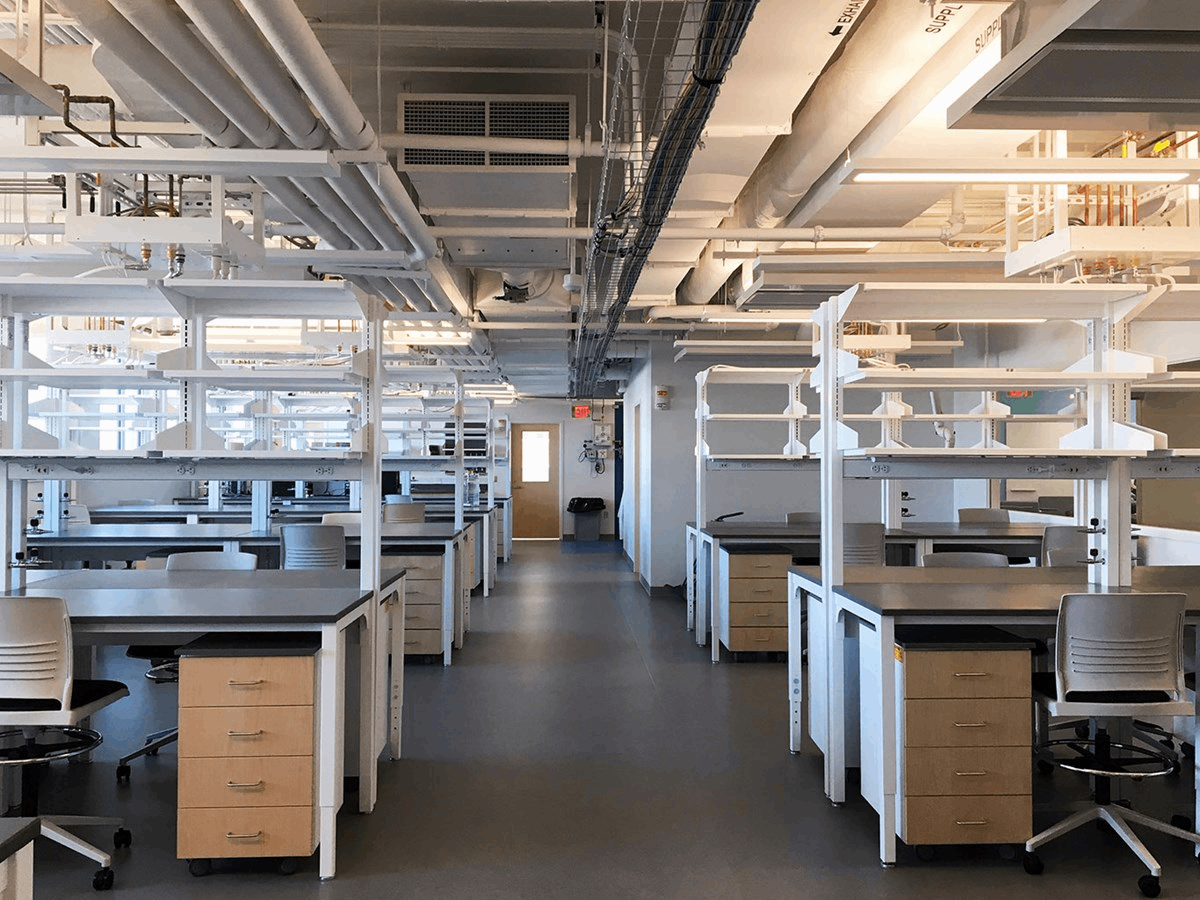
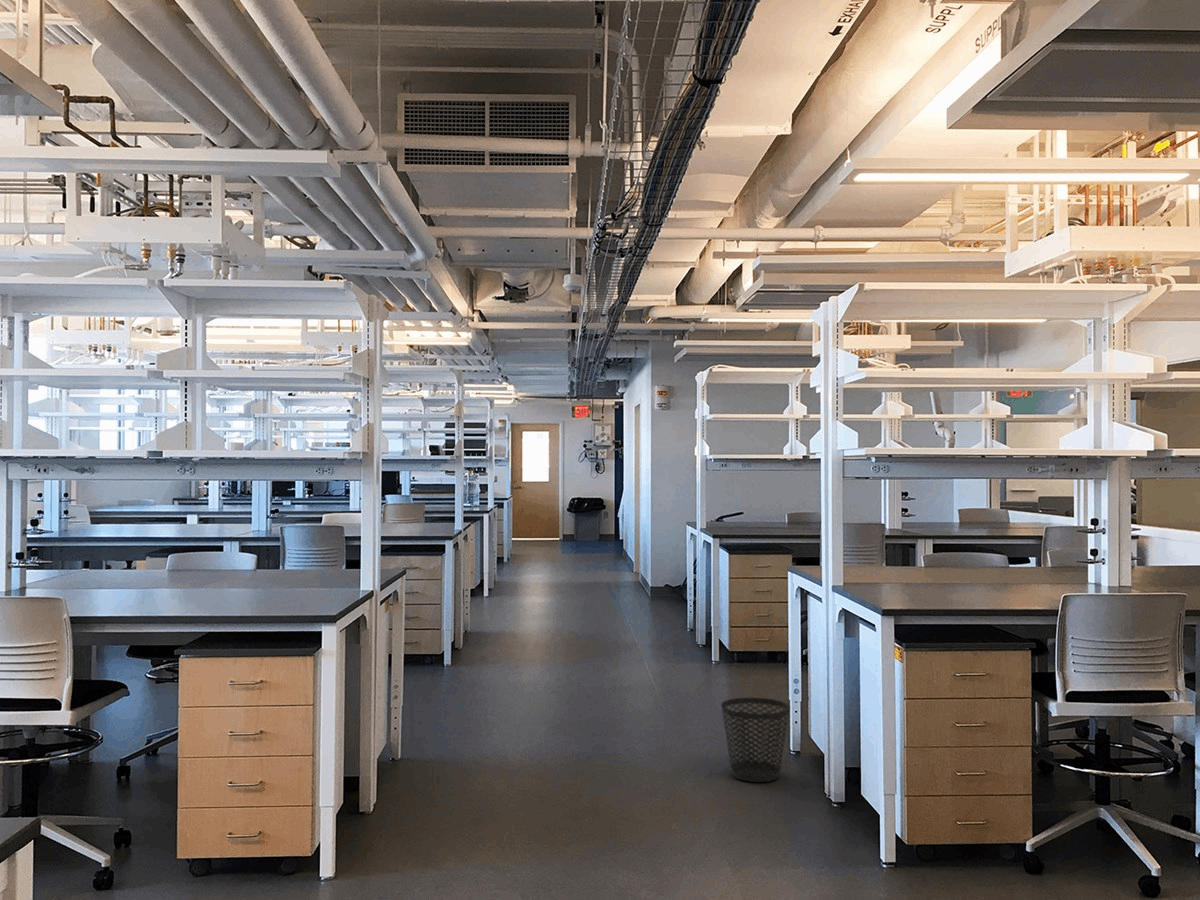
+ wastebasket (755, 740)
